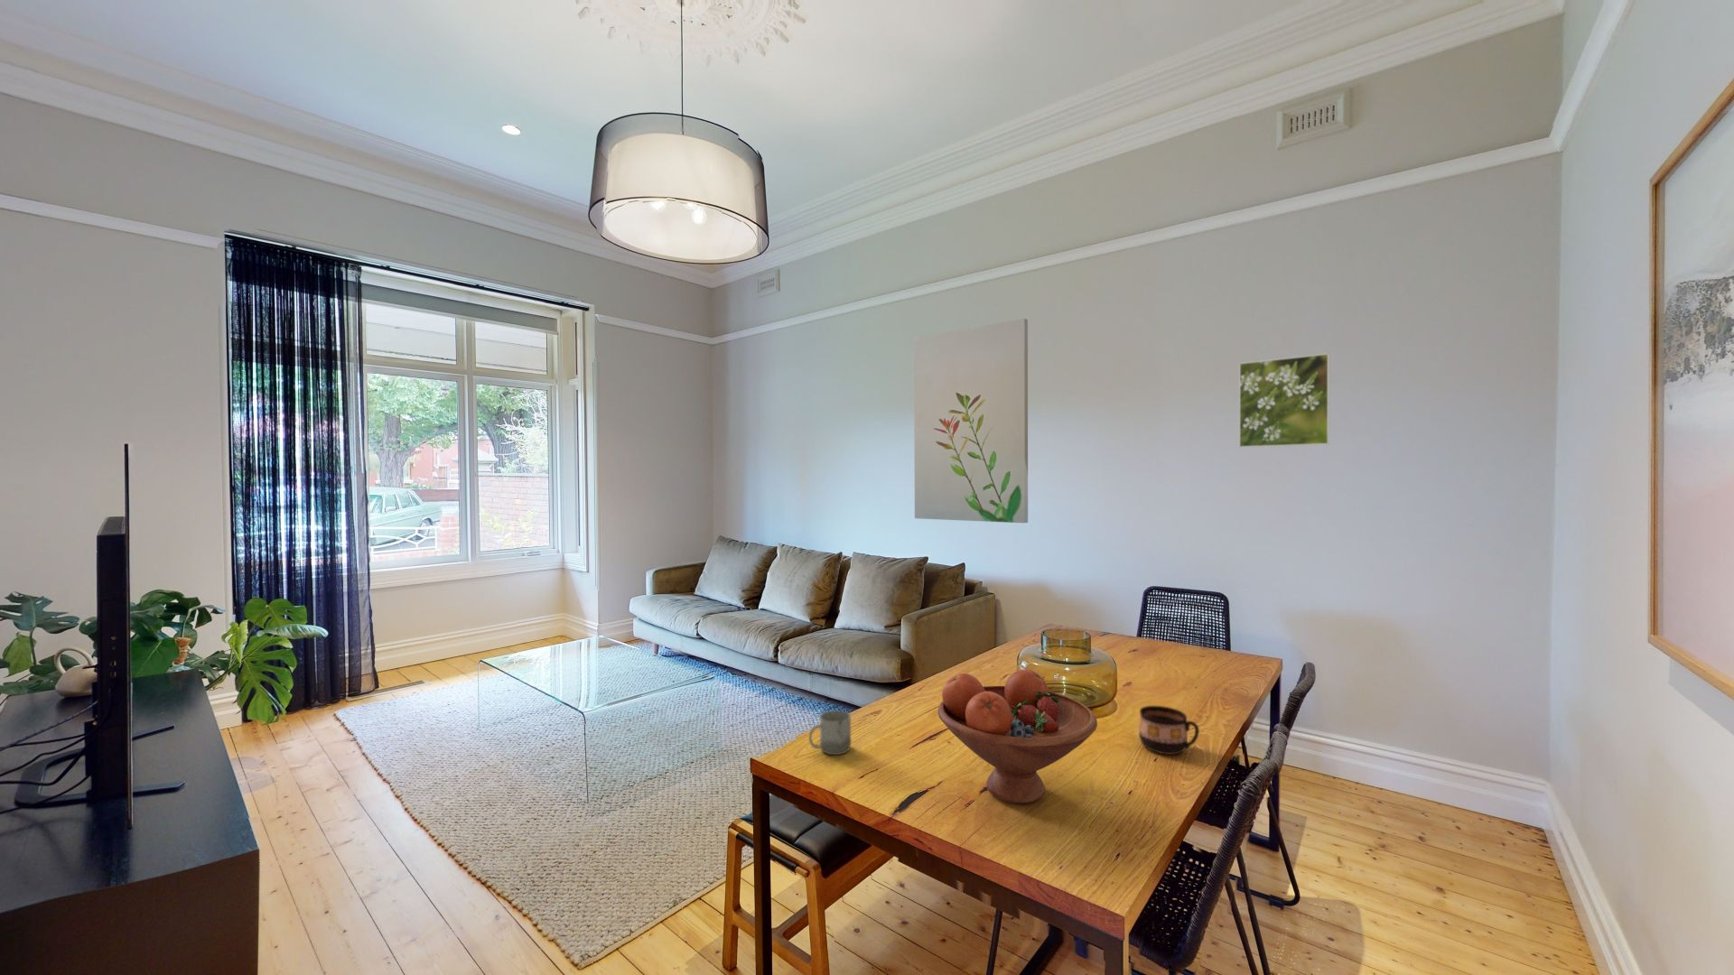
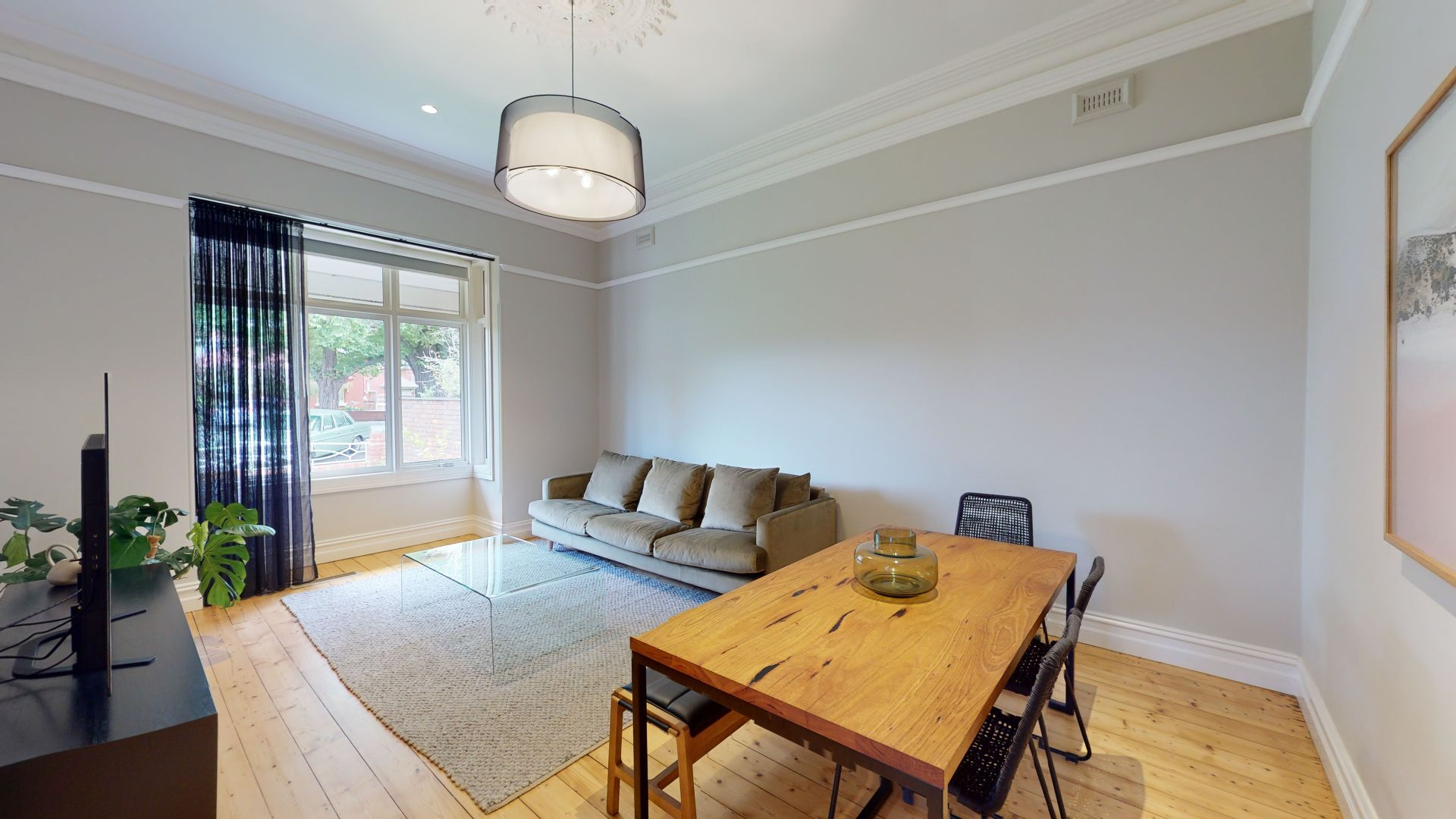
- cup (829, 733)
- cup (1164, 731)
- fruit bowl (1015, 735)
- wall art (967, 424)
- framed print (1283, 401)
